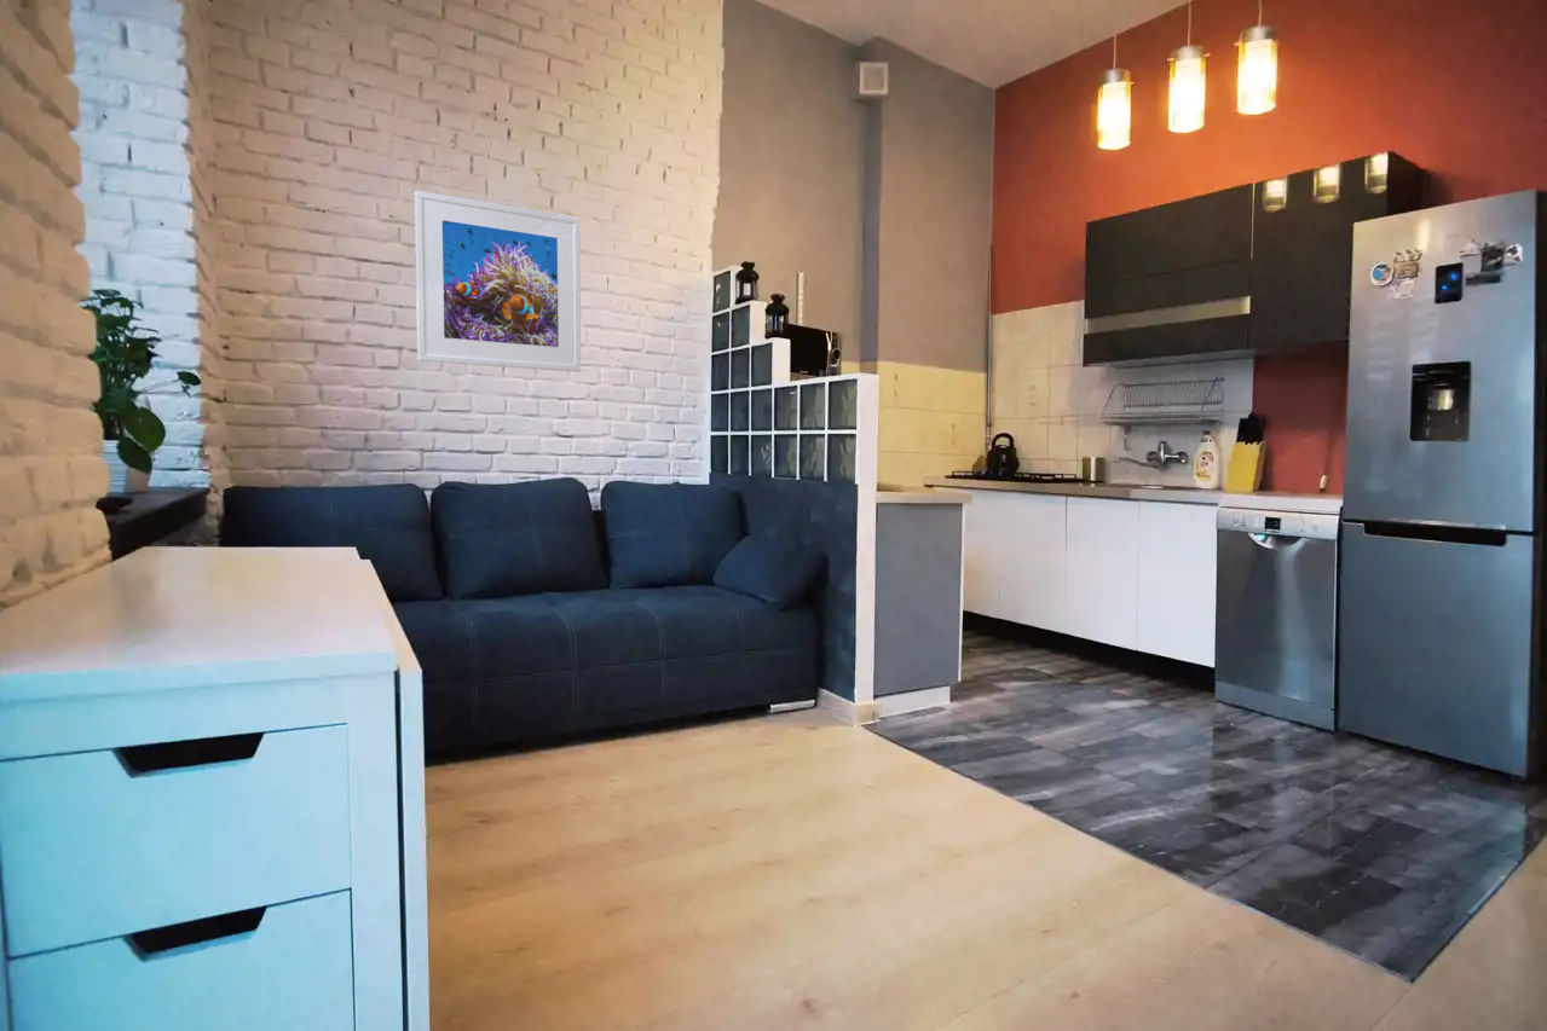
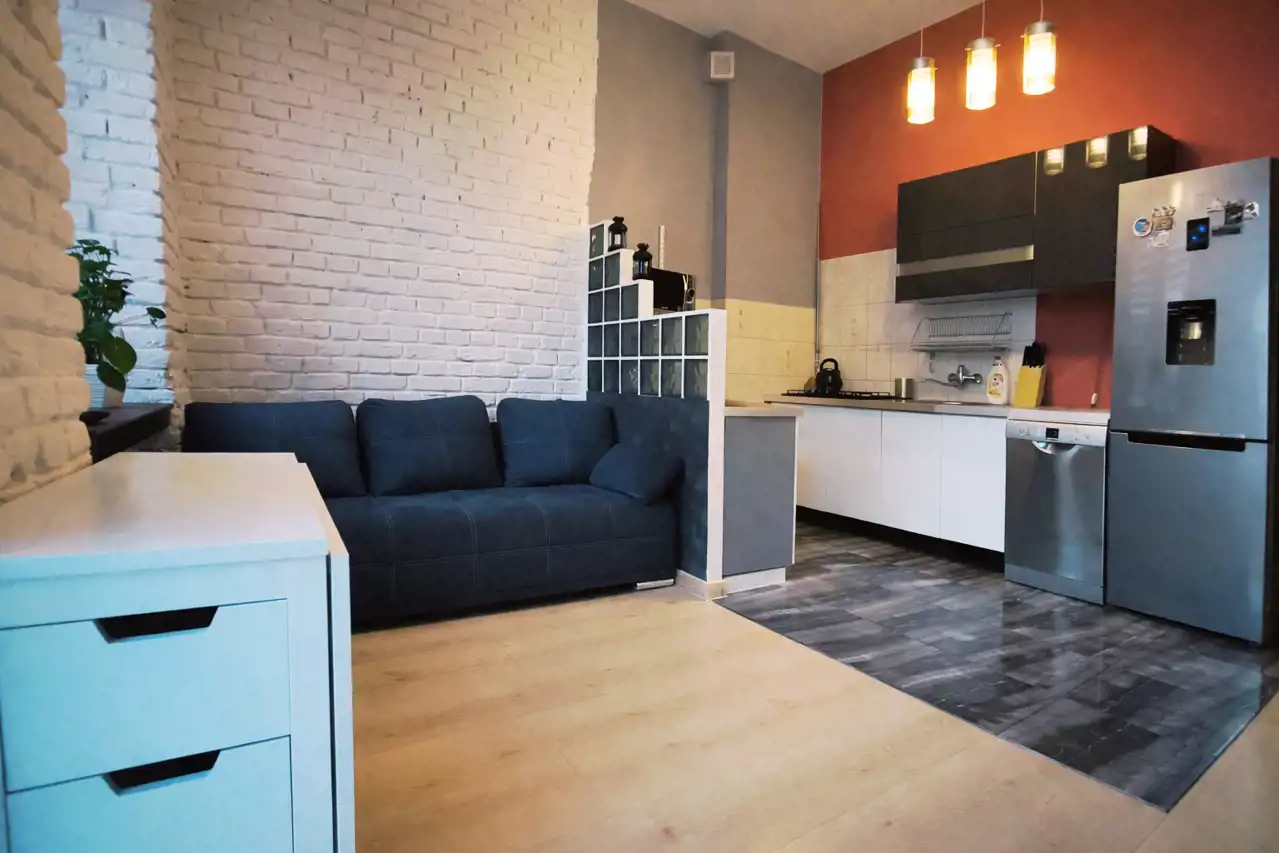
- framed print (502, 285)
